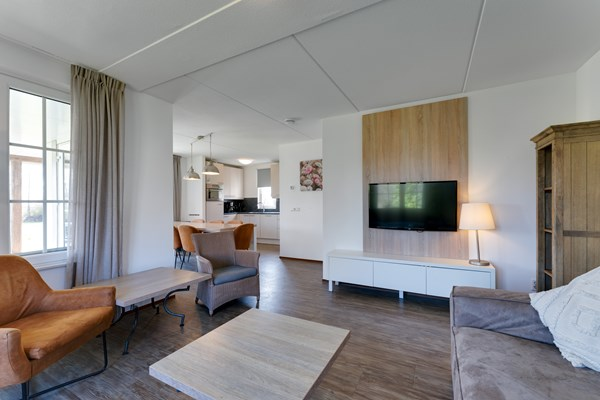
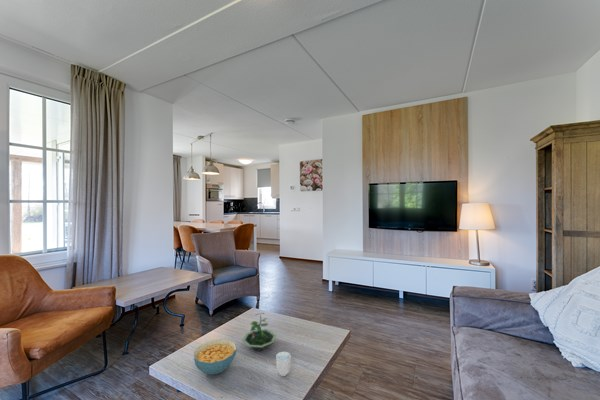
+ cup (284, 360)
+ terrarium (260, 319)
+ cereal bowl (215, 360)
